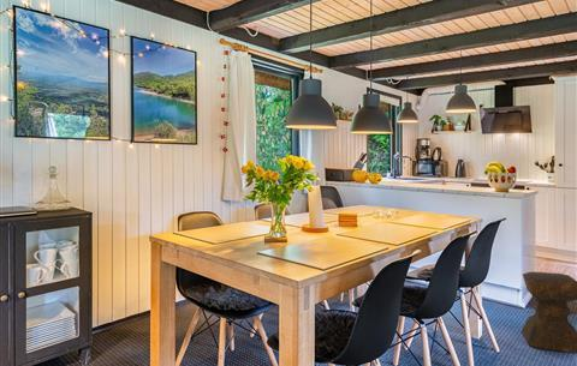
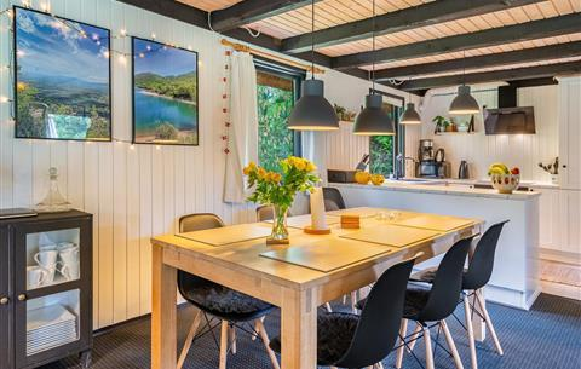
- stool (551, 308)
